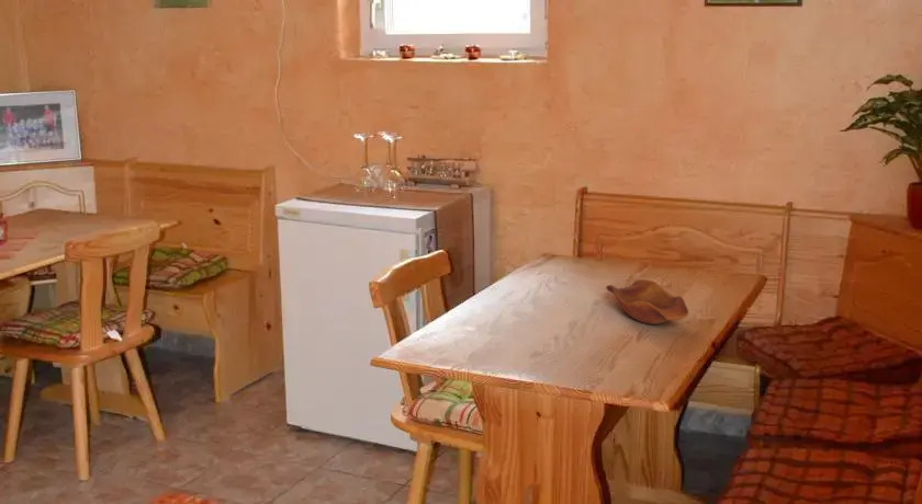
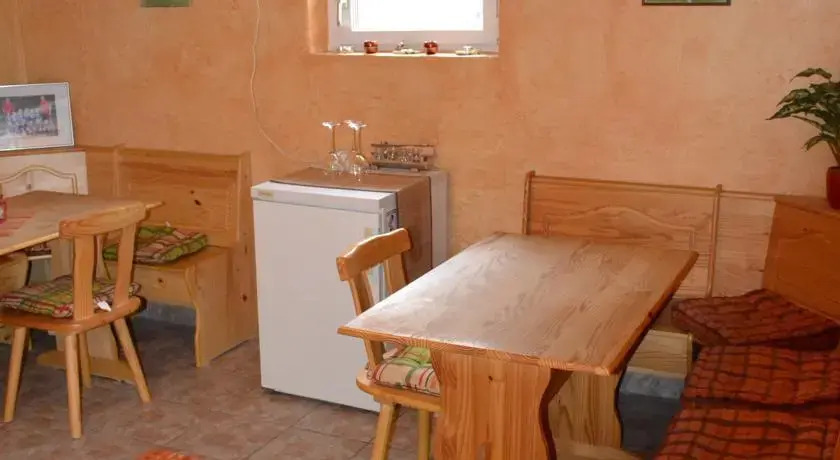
- wooden bowl (645, 302)
